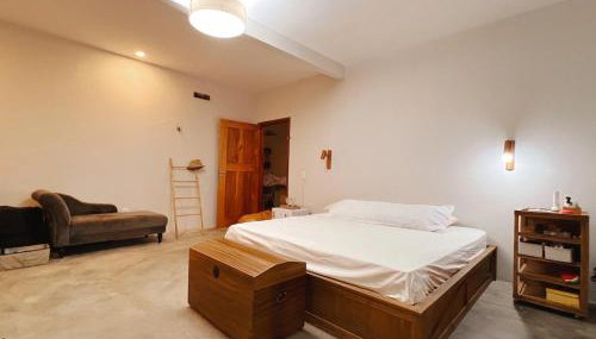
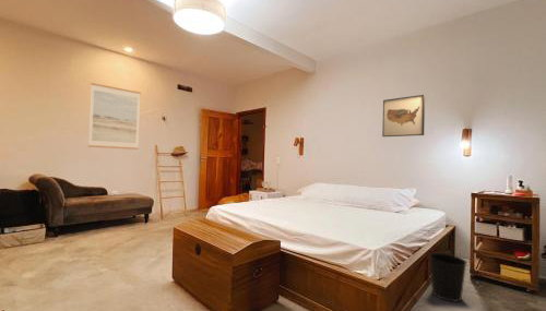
+ wall art (402, 117)
+ wall art (116, 118)
+ wastebasket (447, 276)
